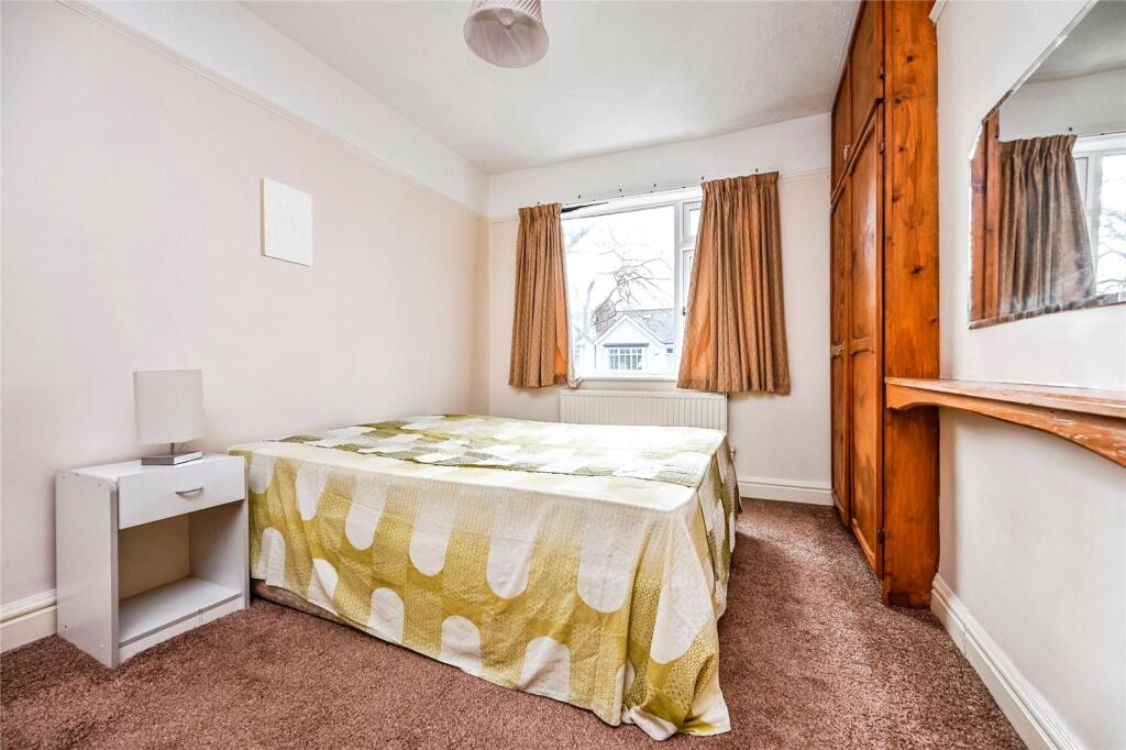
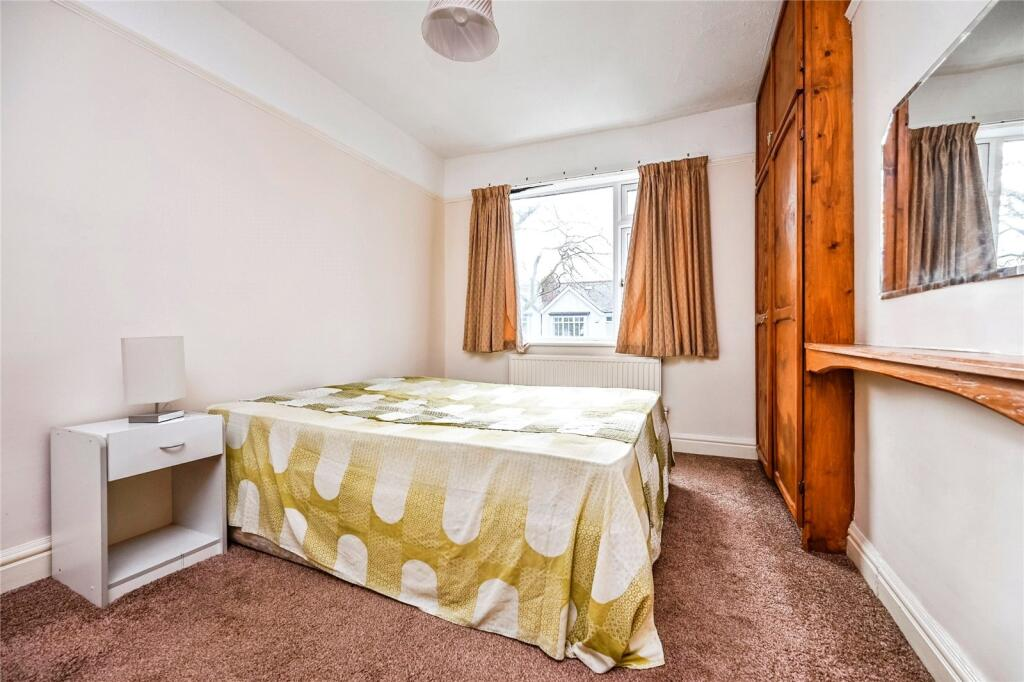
- wall art (287, 223)
